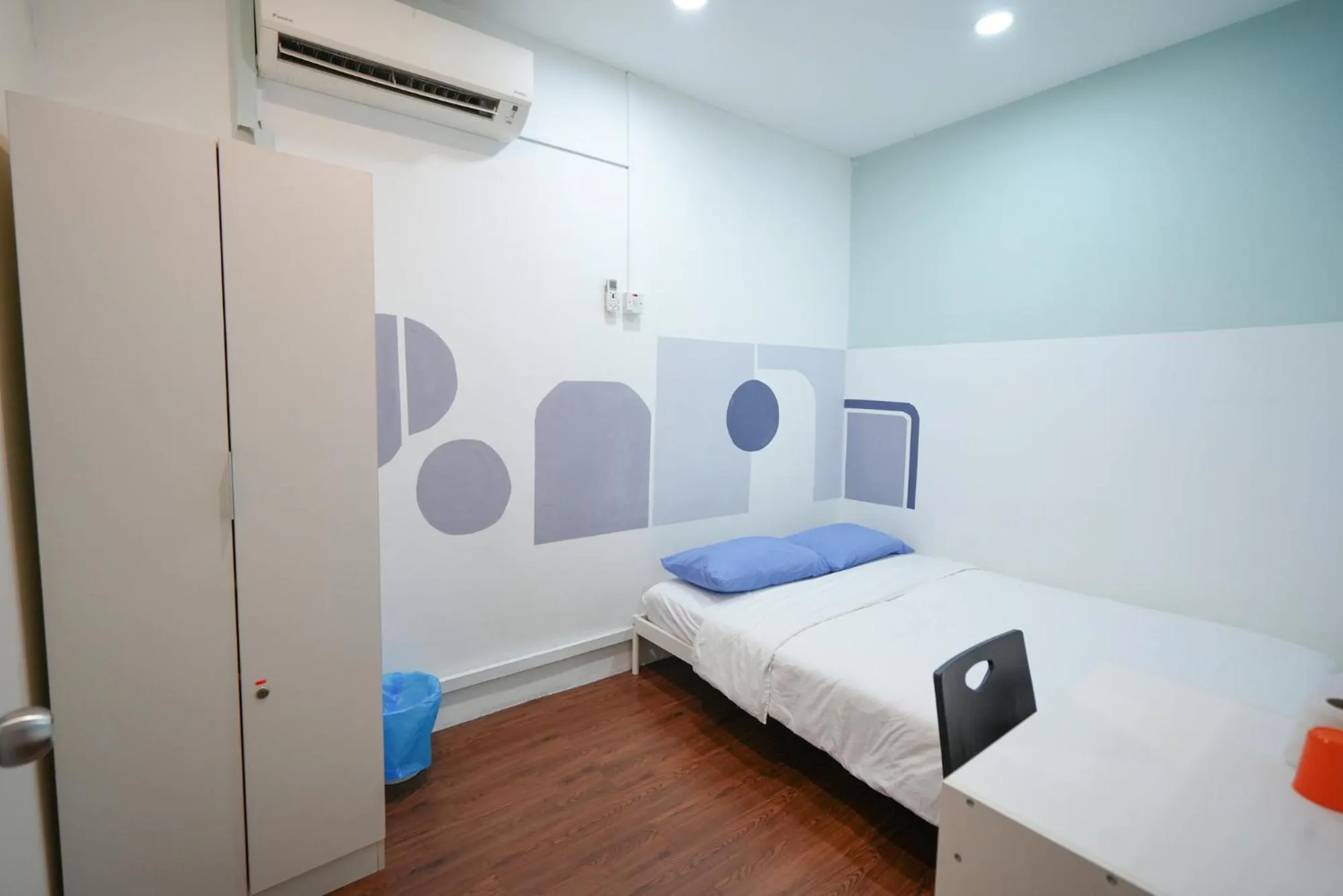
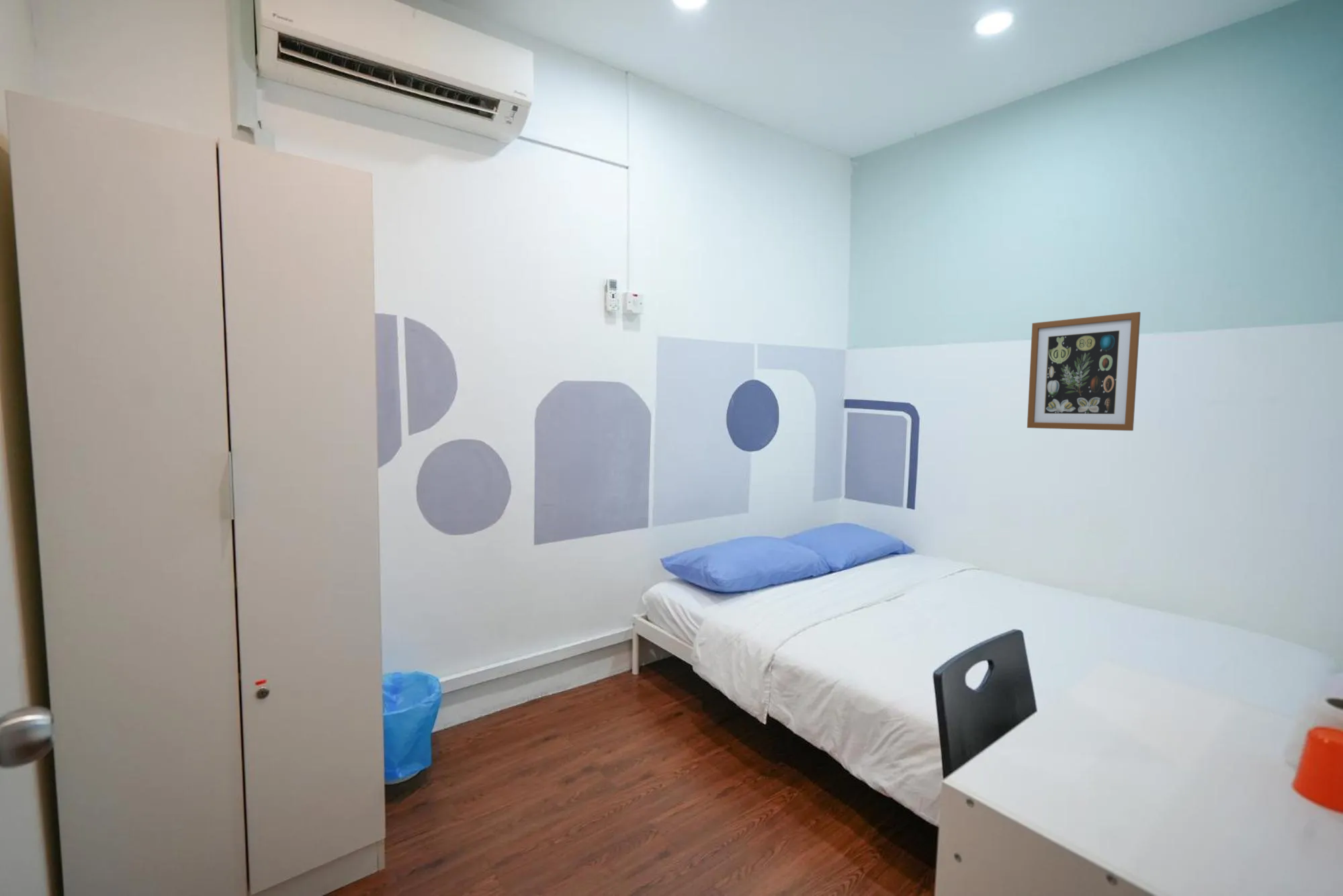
+ wall art (1080, 373)
